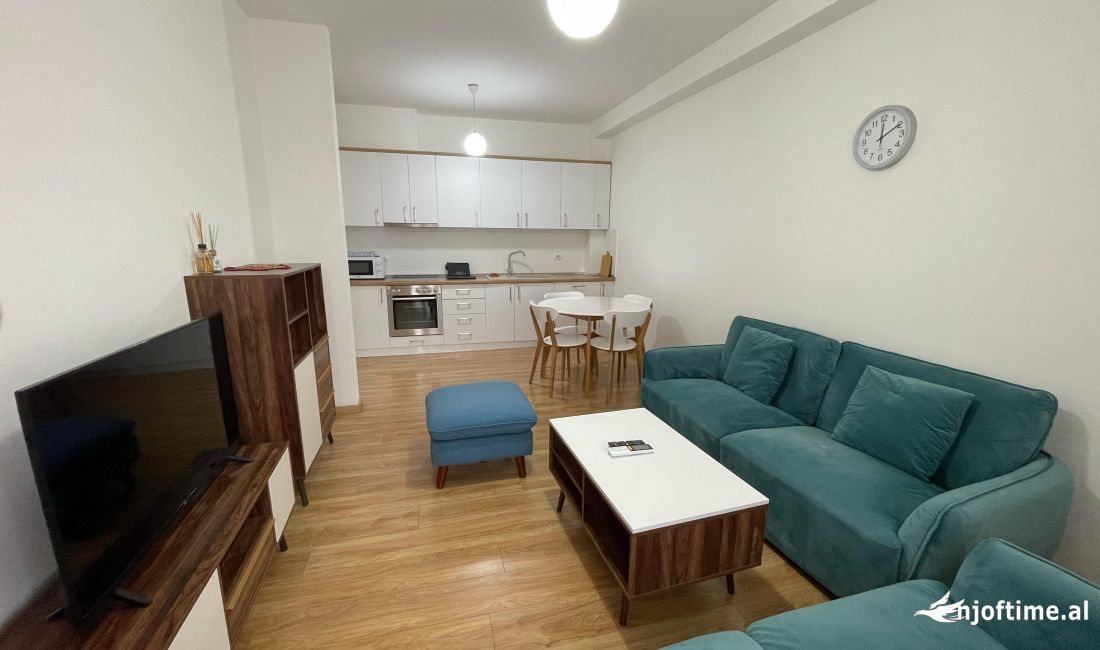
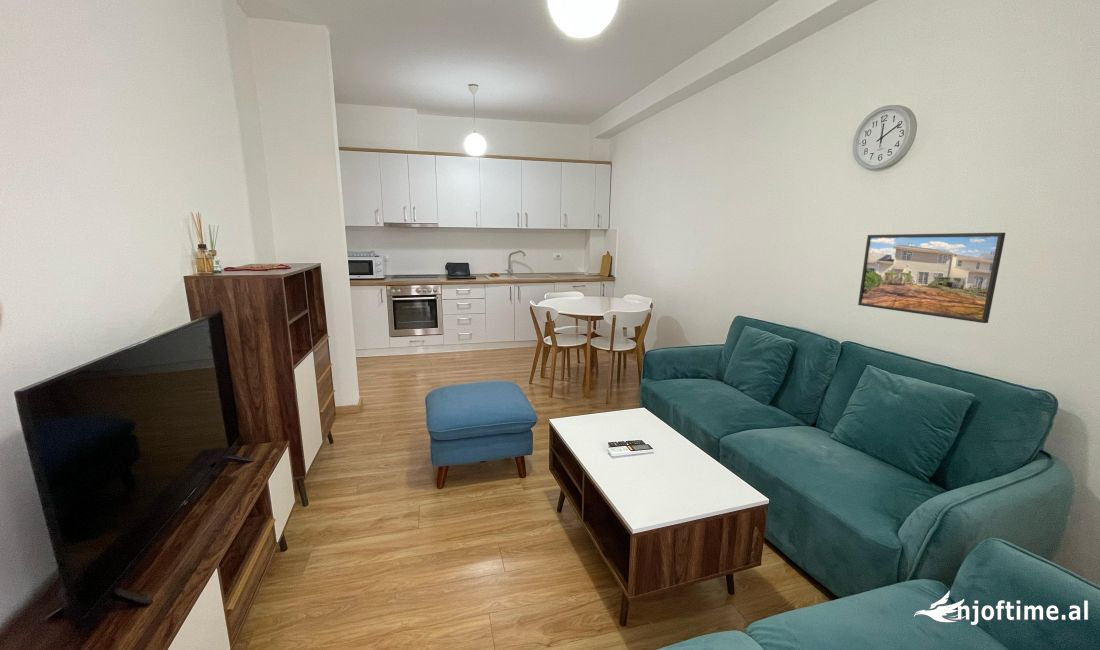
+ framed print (921, 274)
